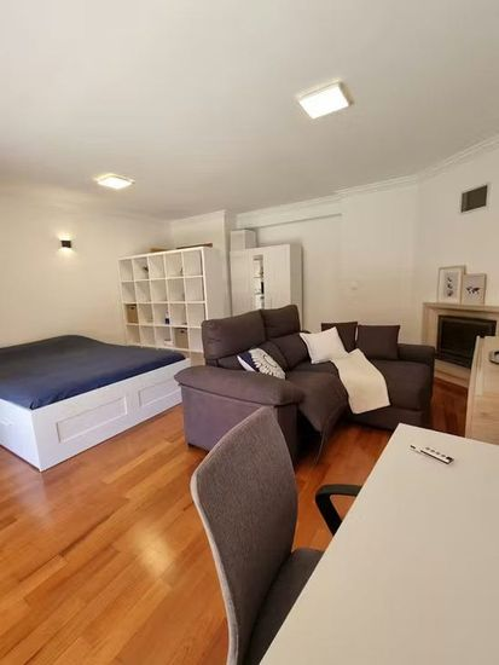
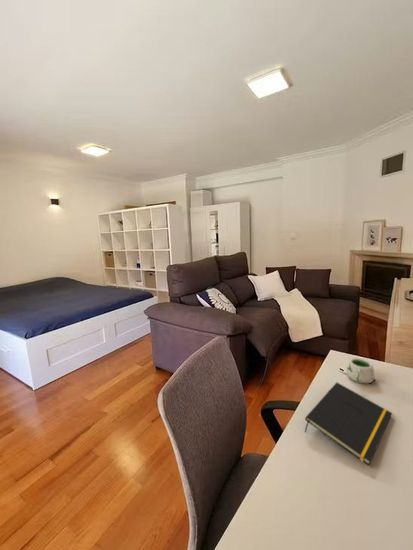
+ notepad (349, 416)
+ mug (359, 372)
